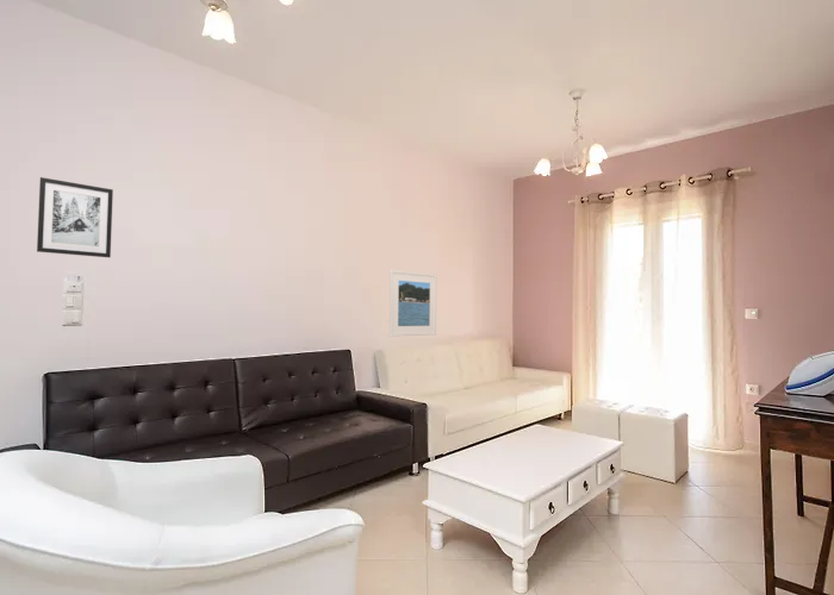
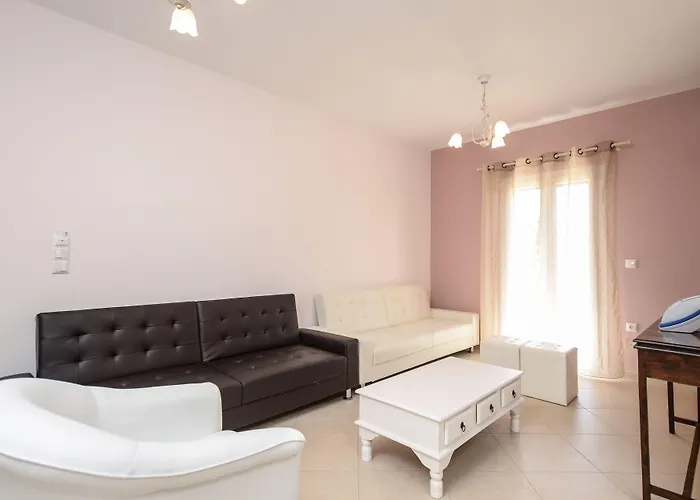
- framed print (413, 303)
- wall art (76, 219)
